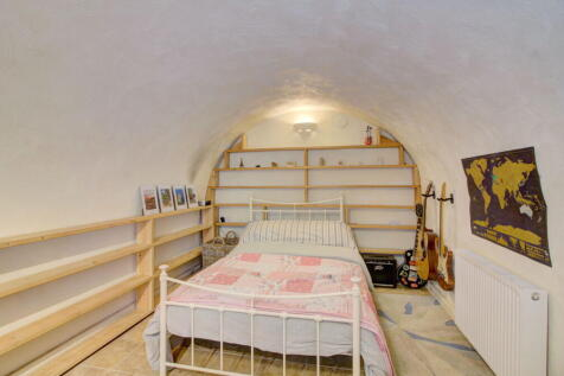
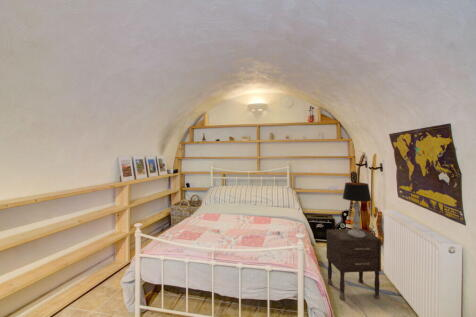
+ table lamp (356, 209)
+ nightstand (352, 262)
